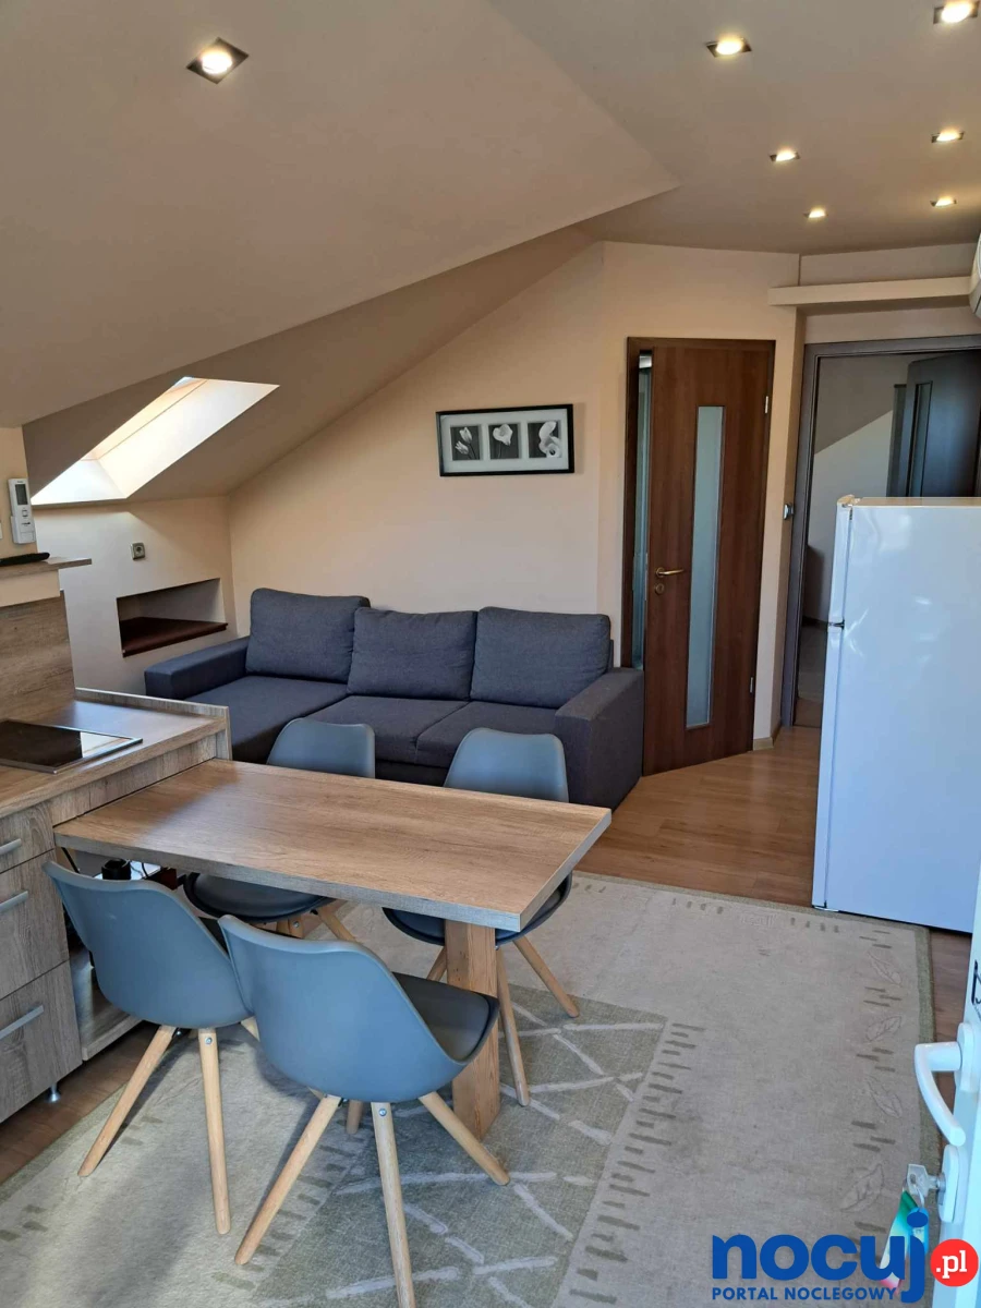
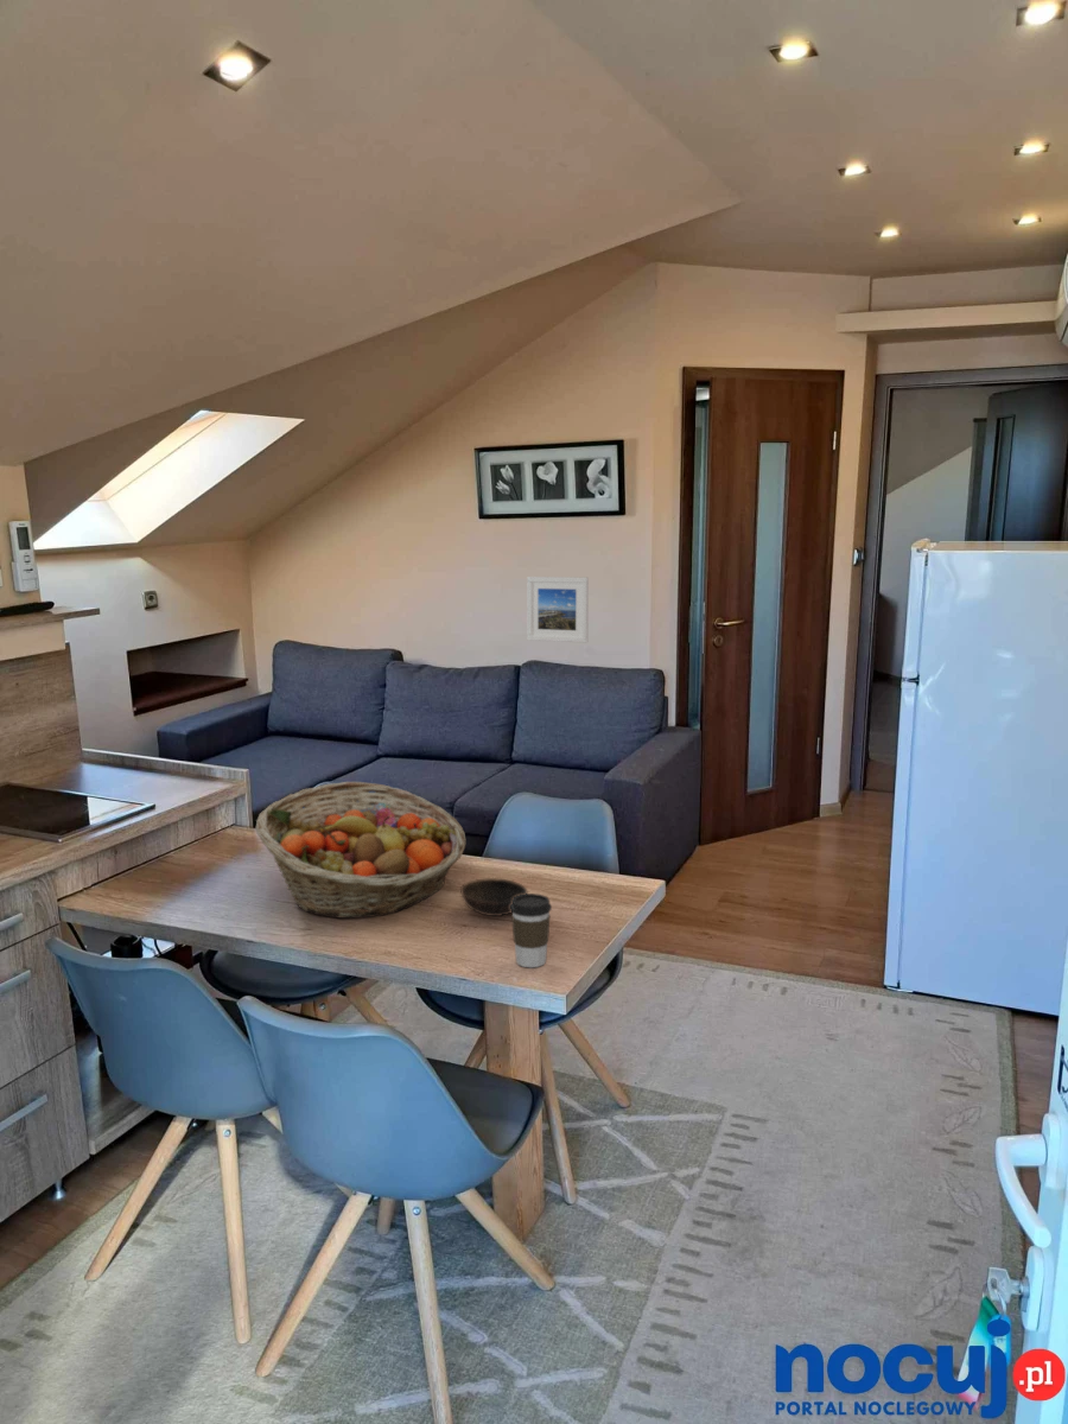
+ coffee cup (530, 930)
+ fruit basket (364, 845)
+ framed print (557, 609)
+ bowl (494, 899)
